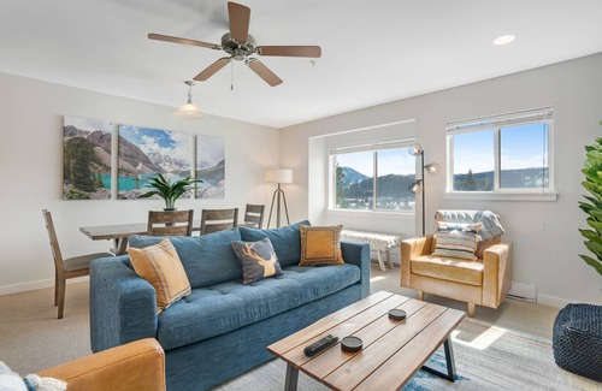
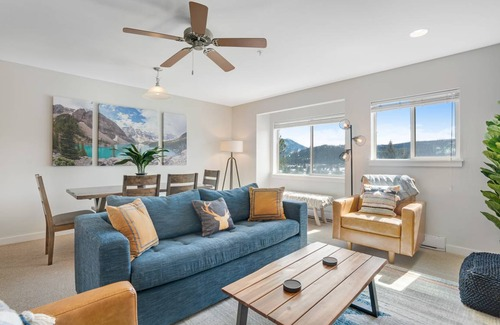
- remote control (321, 344)
